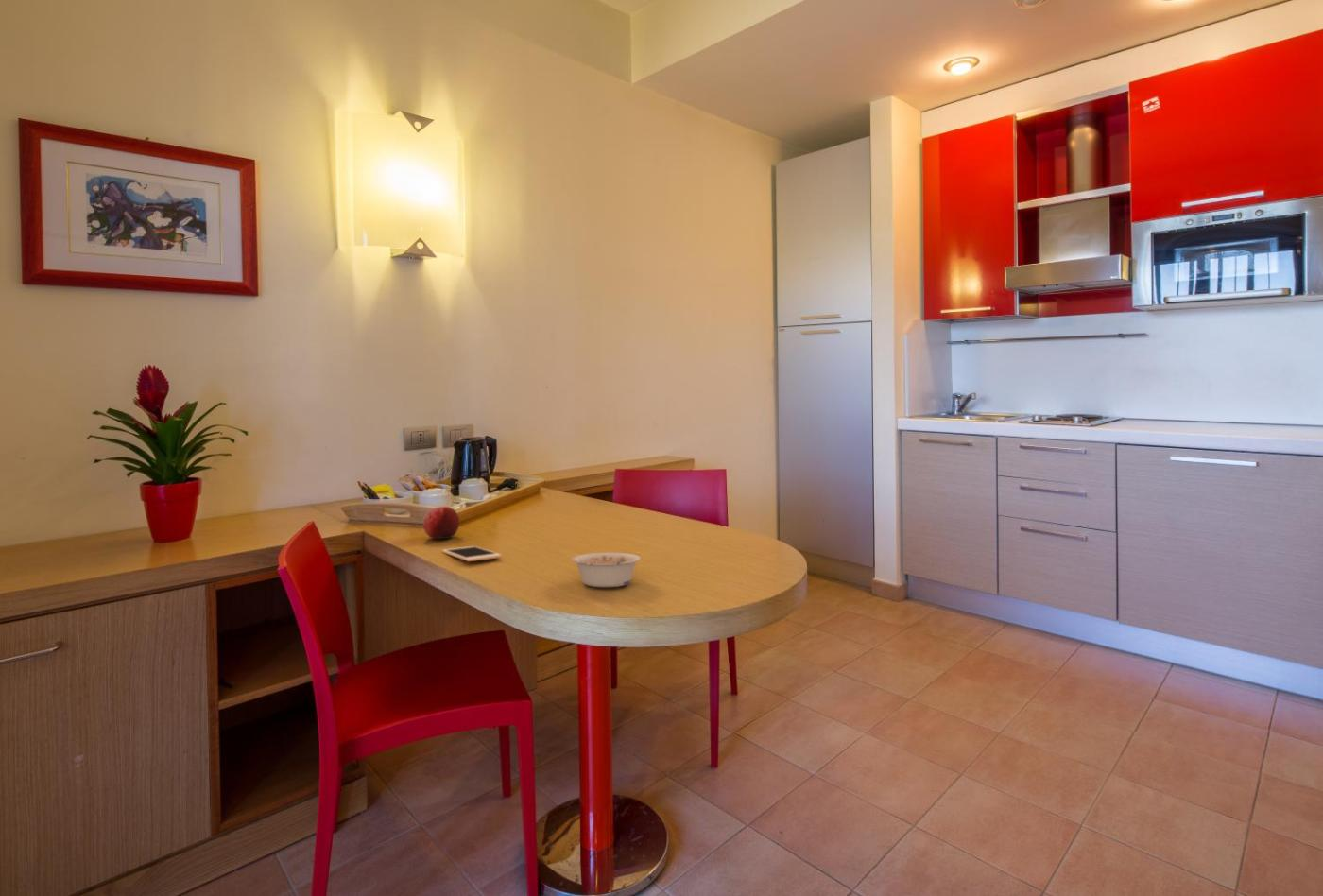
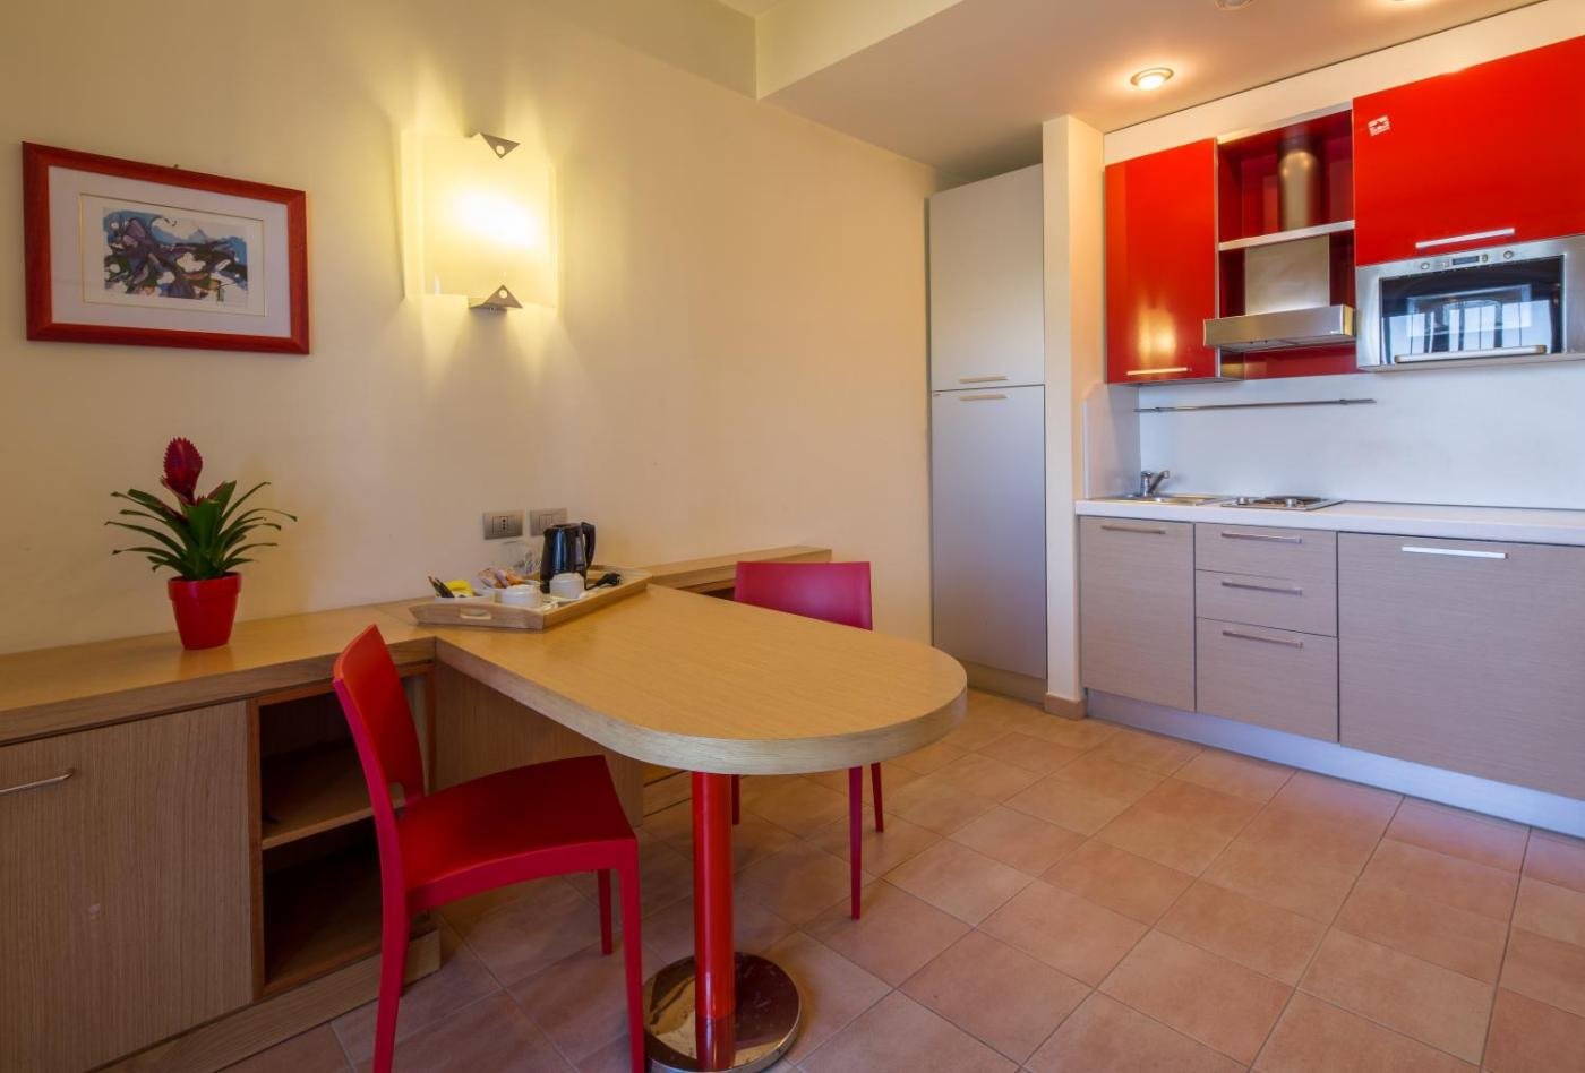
- legume (609, 568)
- cell phone (471, 553)
- apple (441, 522)
